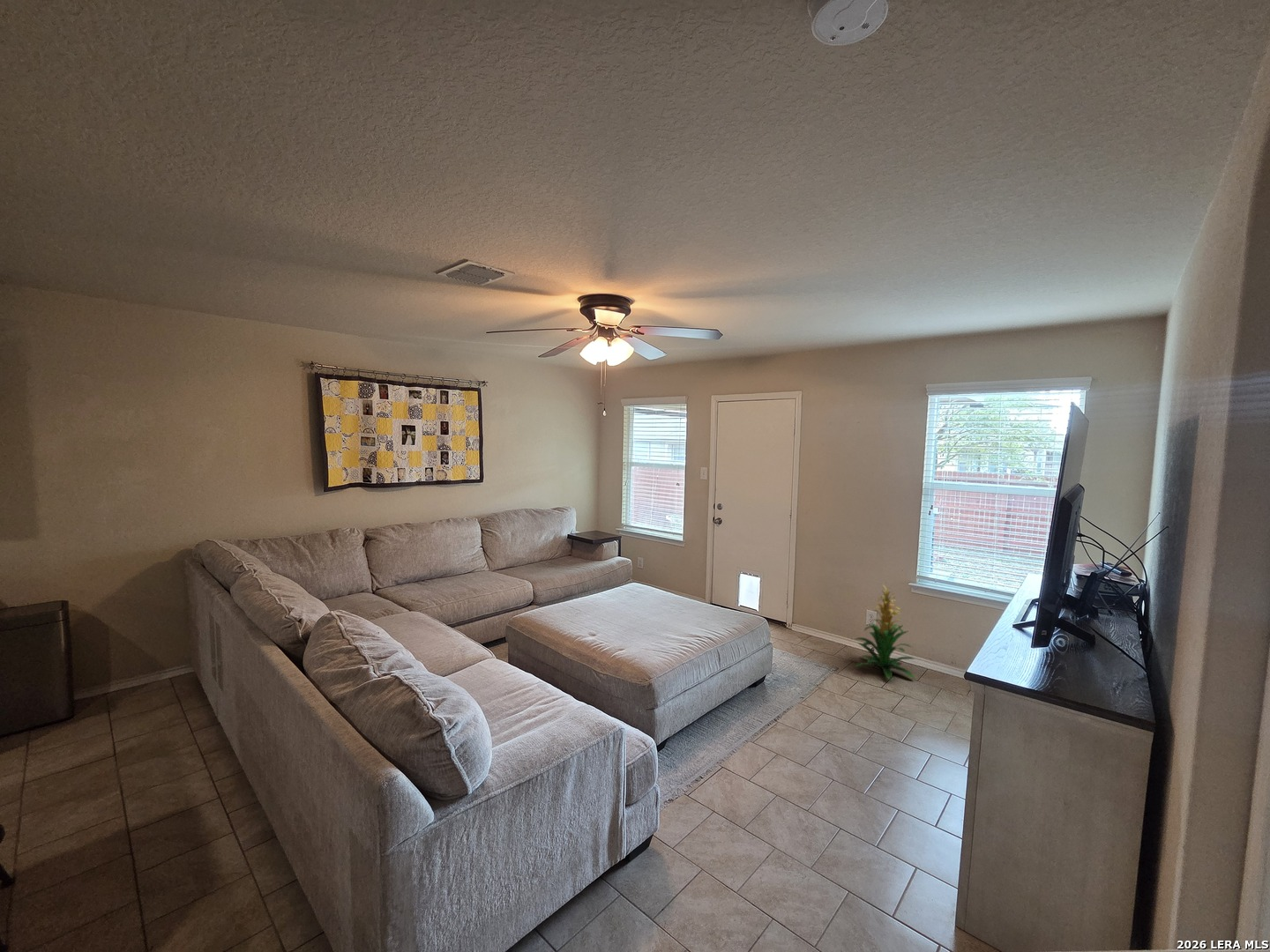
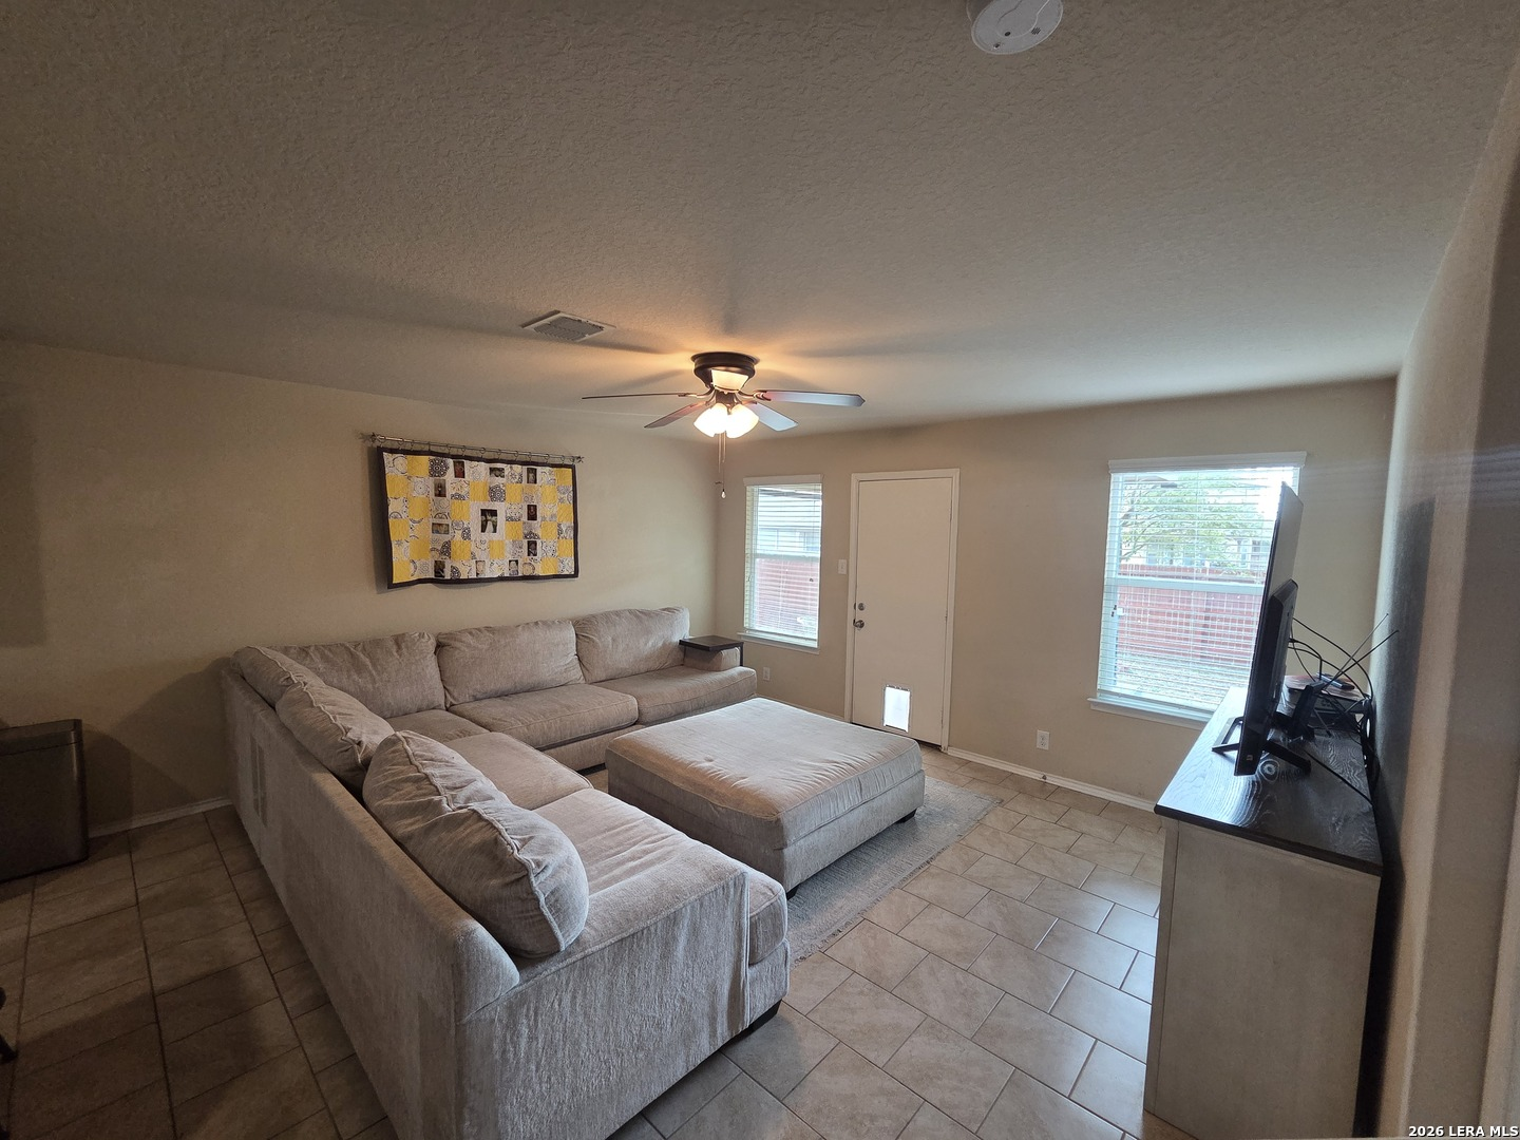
- indoor plant (885, 627)
